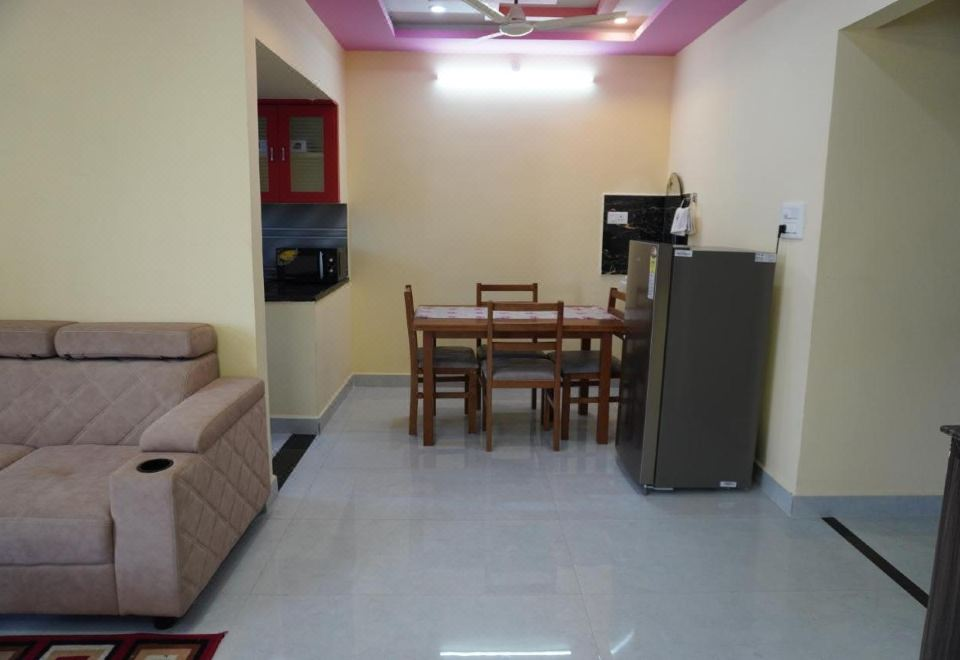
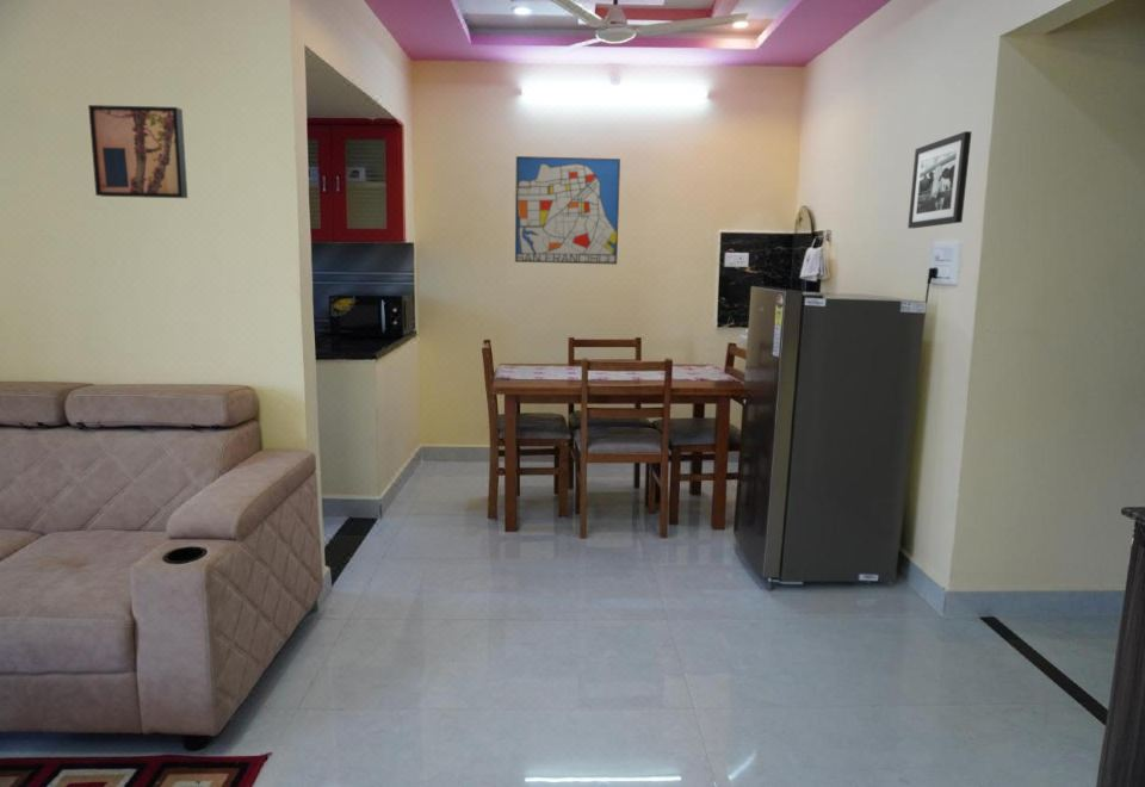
+ wall art (138, 151)
+ picture frame (936, 182)
+ wall art (567, 210)
